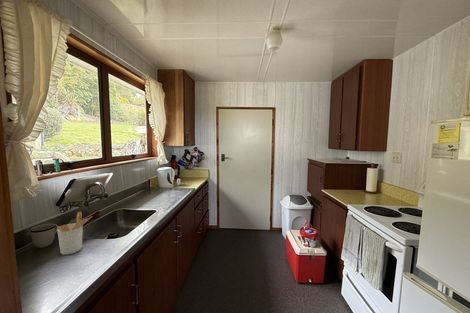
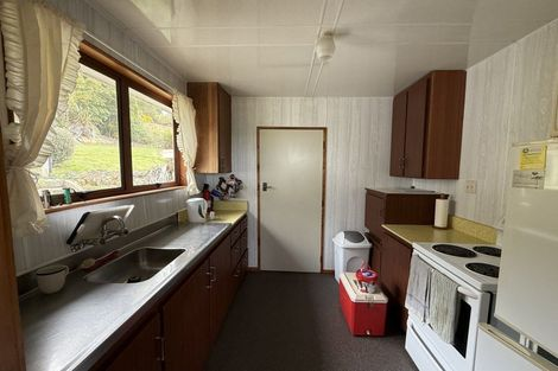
- utensil holder (75, 233)
